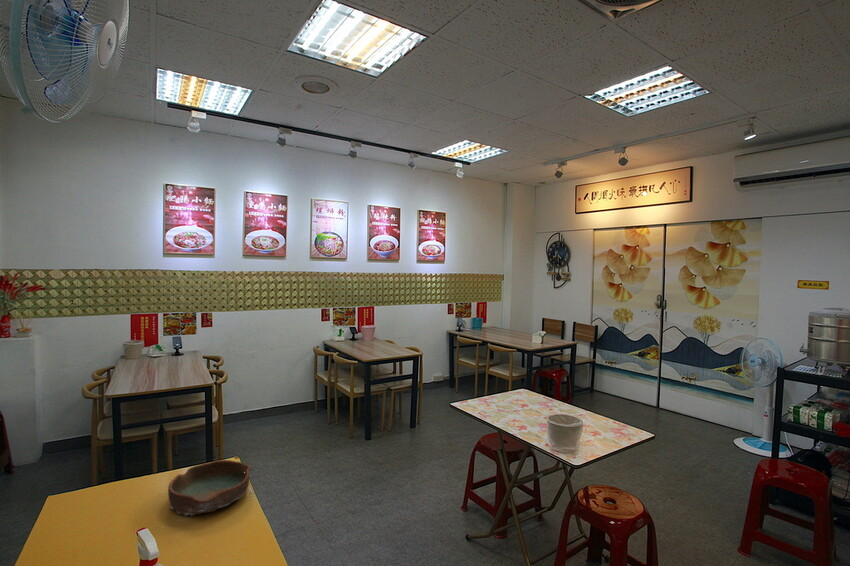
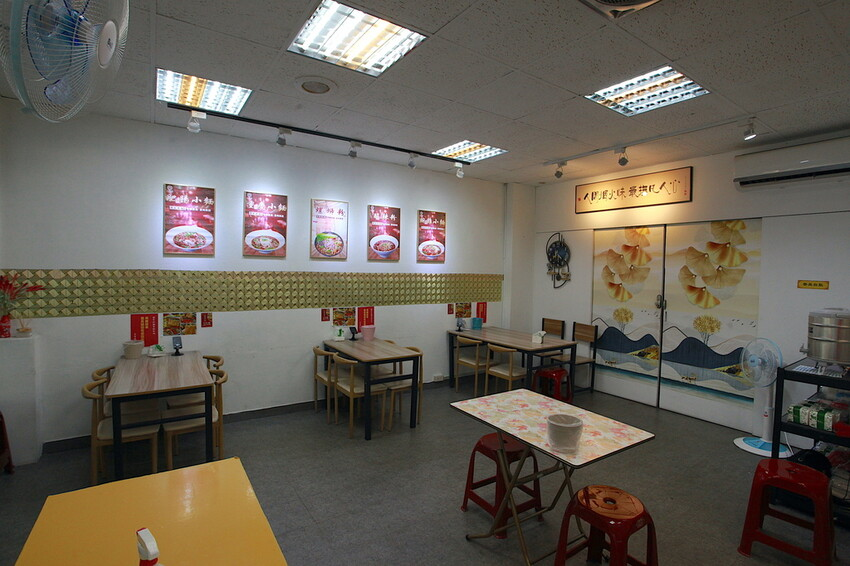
- bowl (211, 485)
